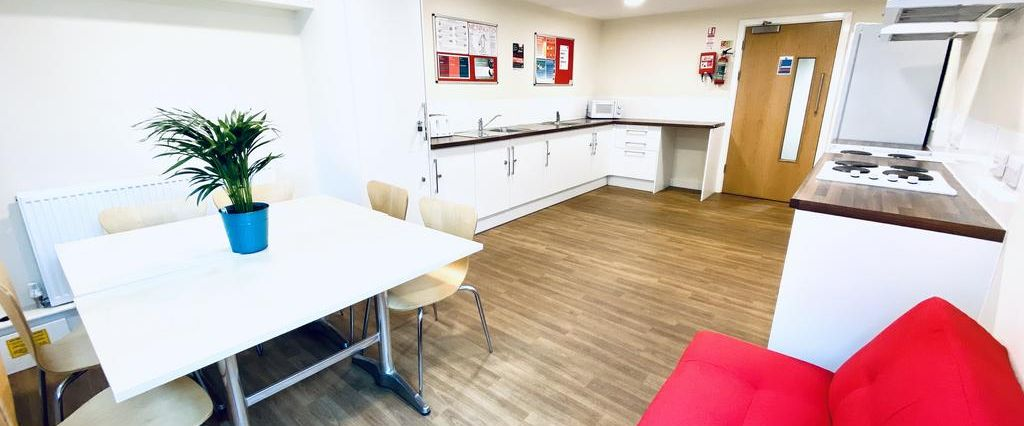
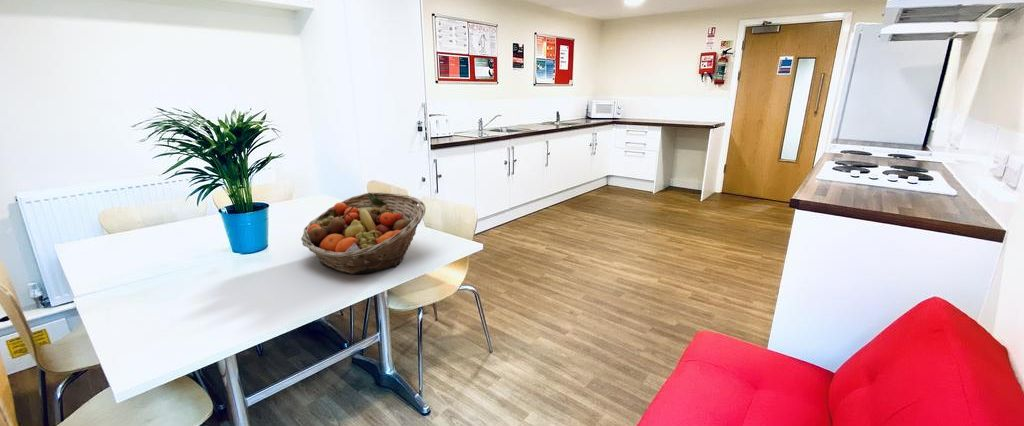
+ fruit basket (365, 230)
